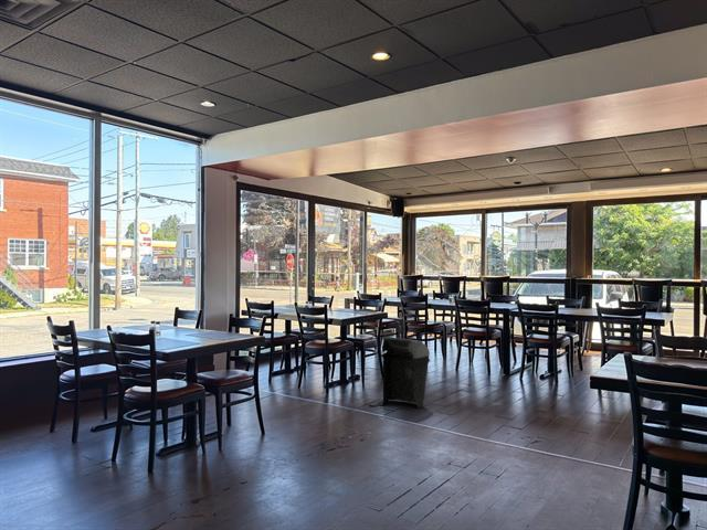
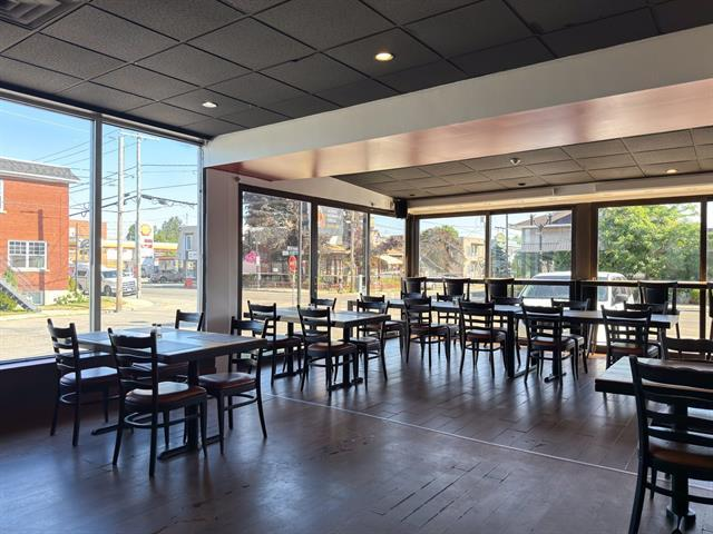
- trash can (400, 371)
